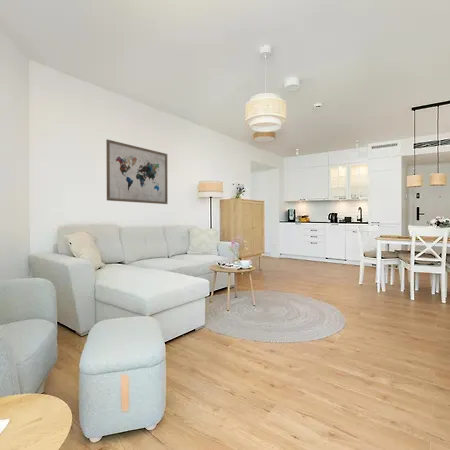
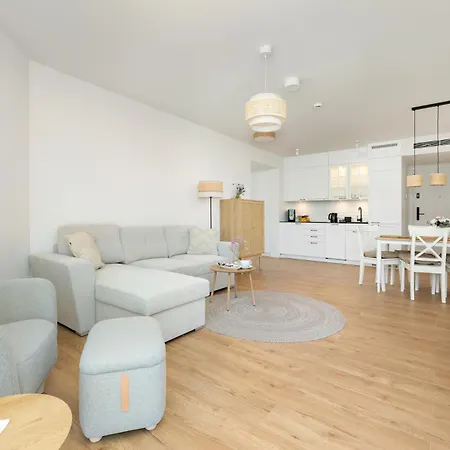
- wall art (139, 175)
